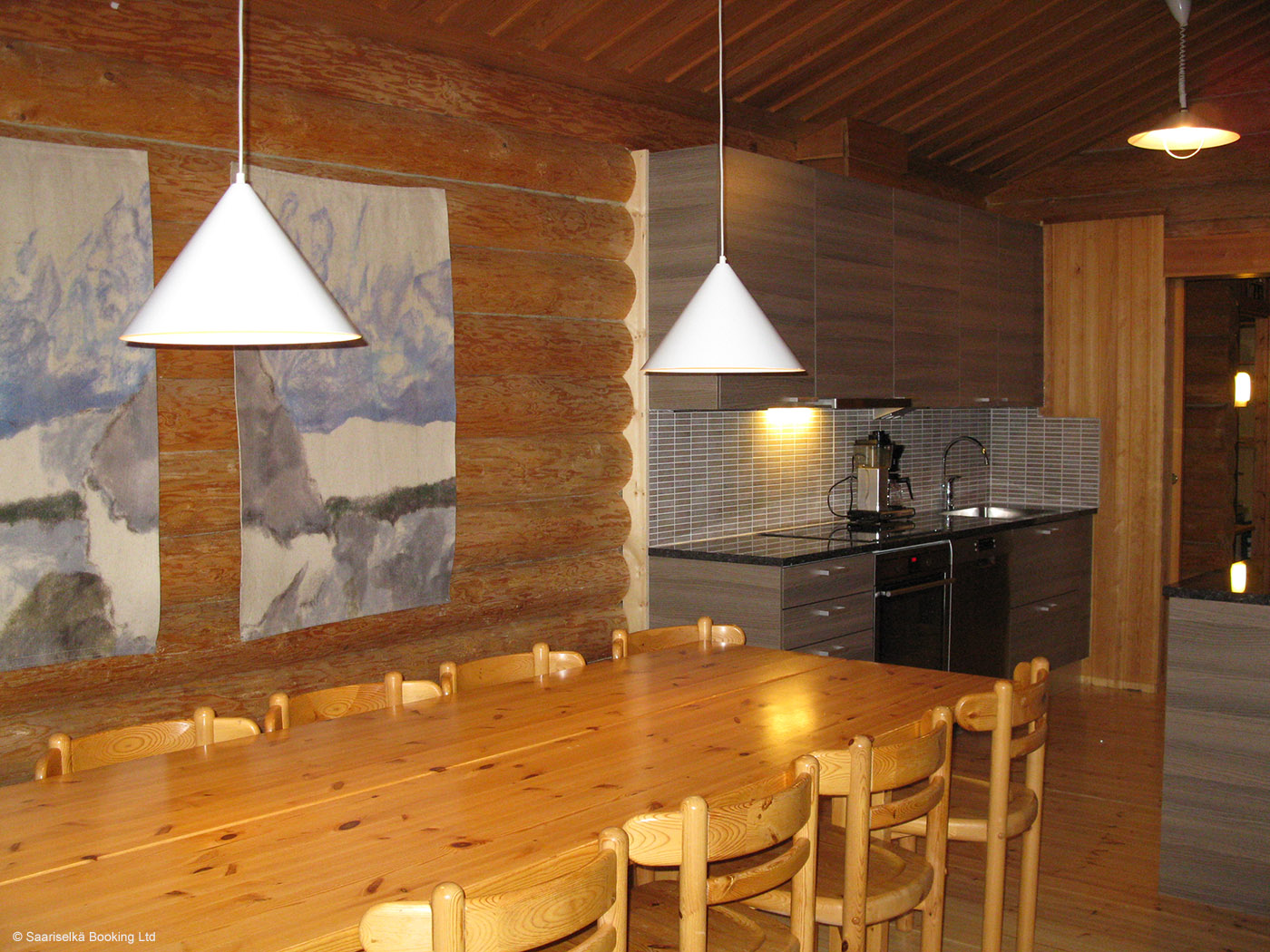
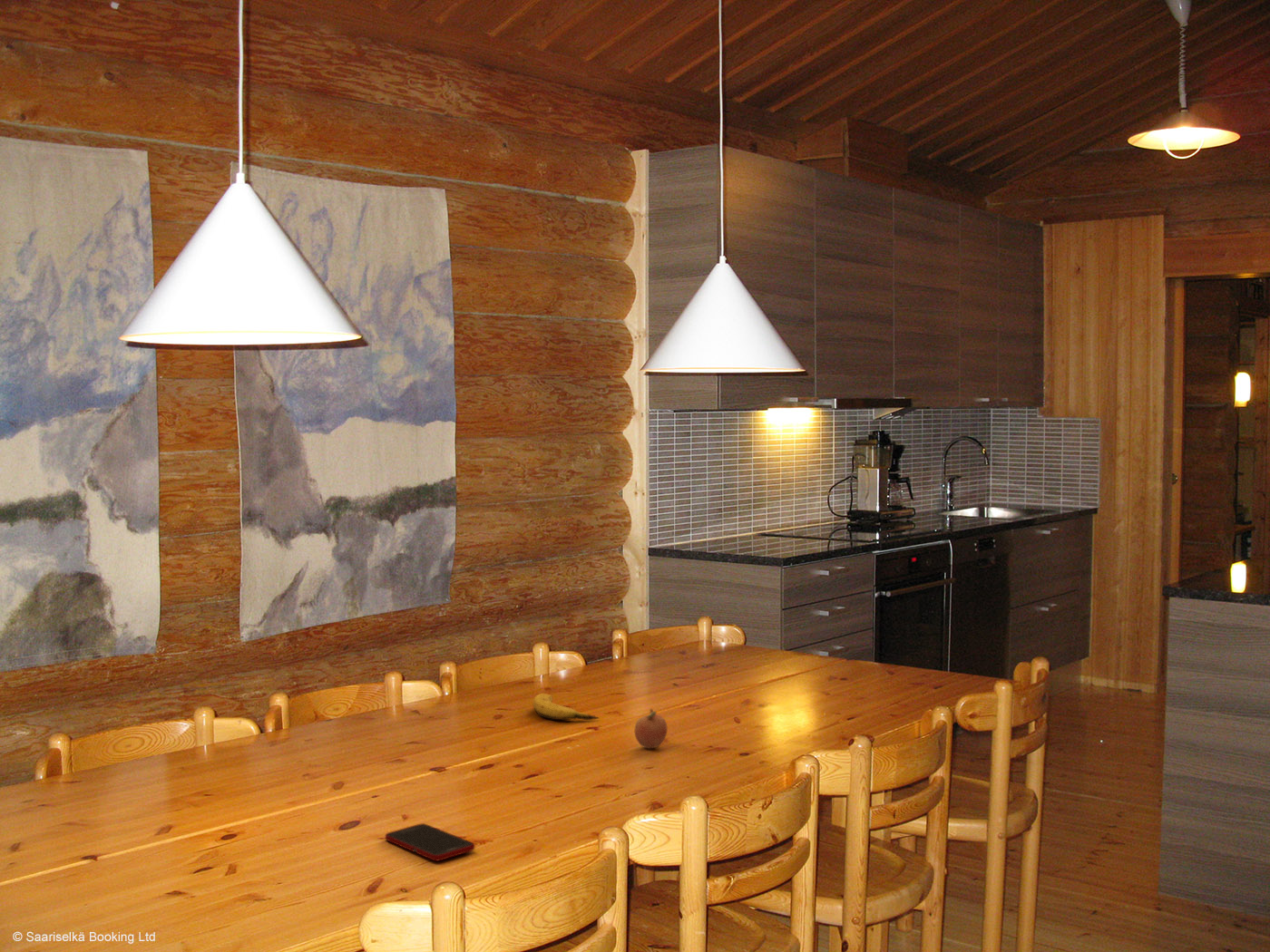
+ banana (559, 706)
+ cell phone (429, 841)
+ fruit (650, 728)
